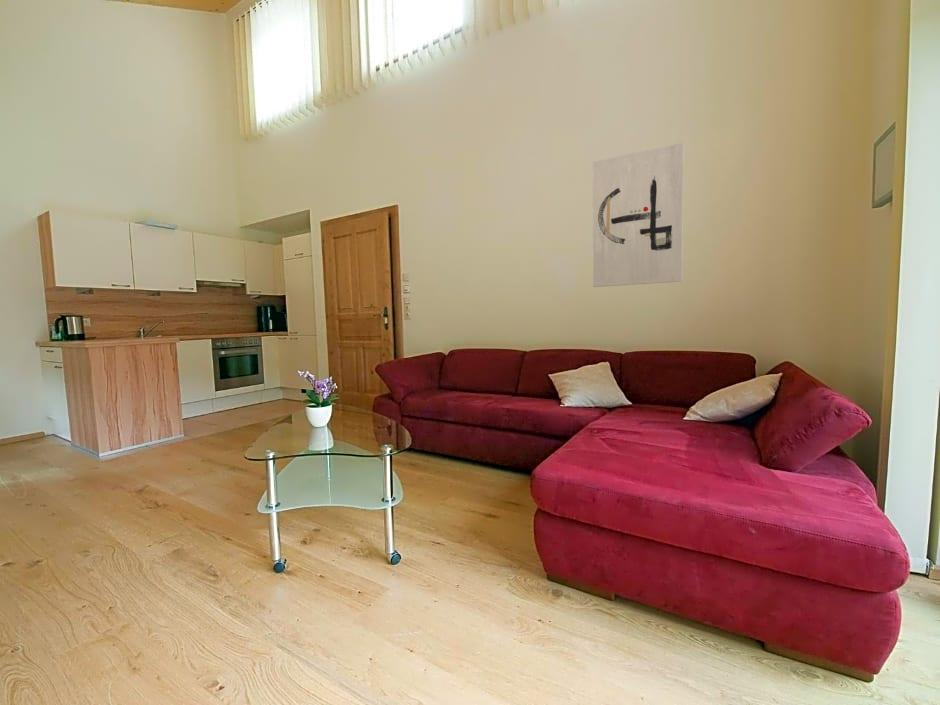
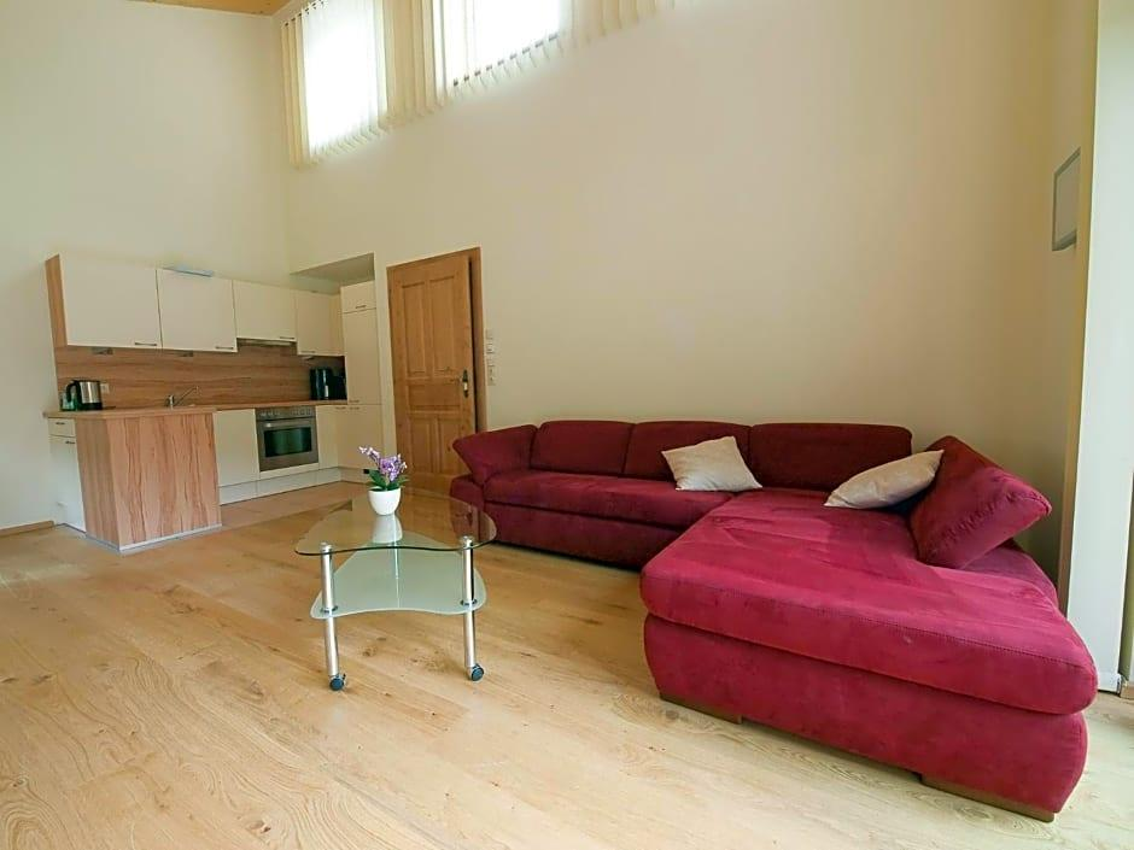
- wall art (635, 219)
